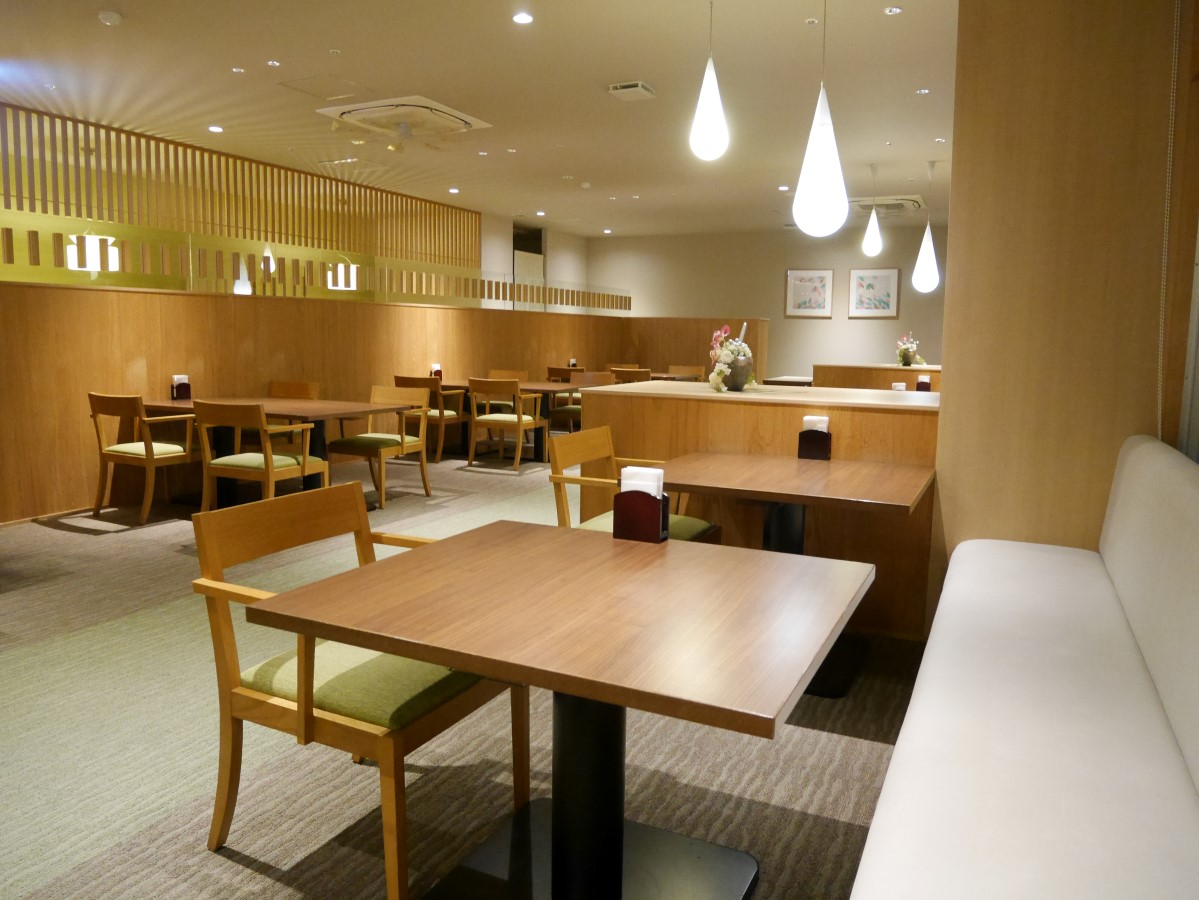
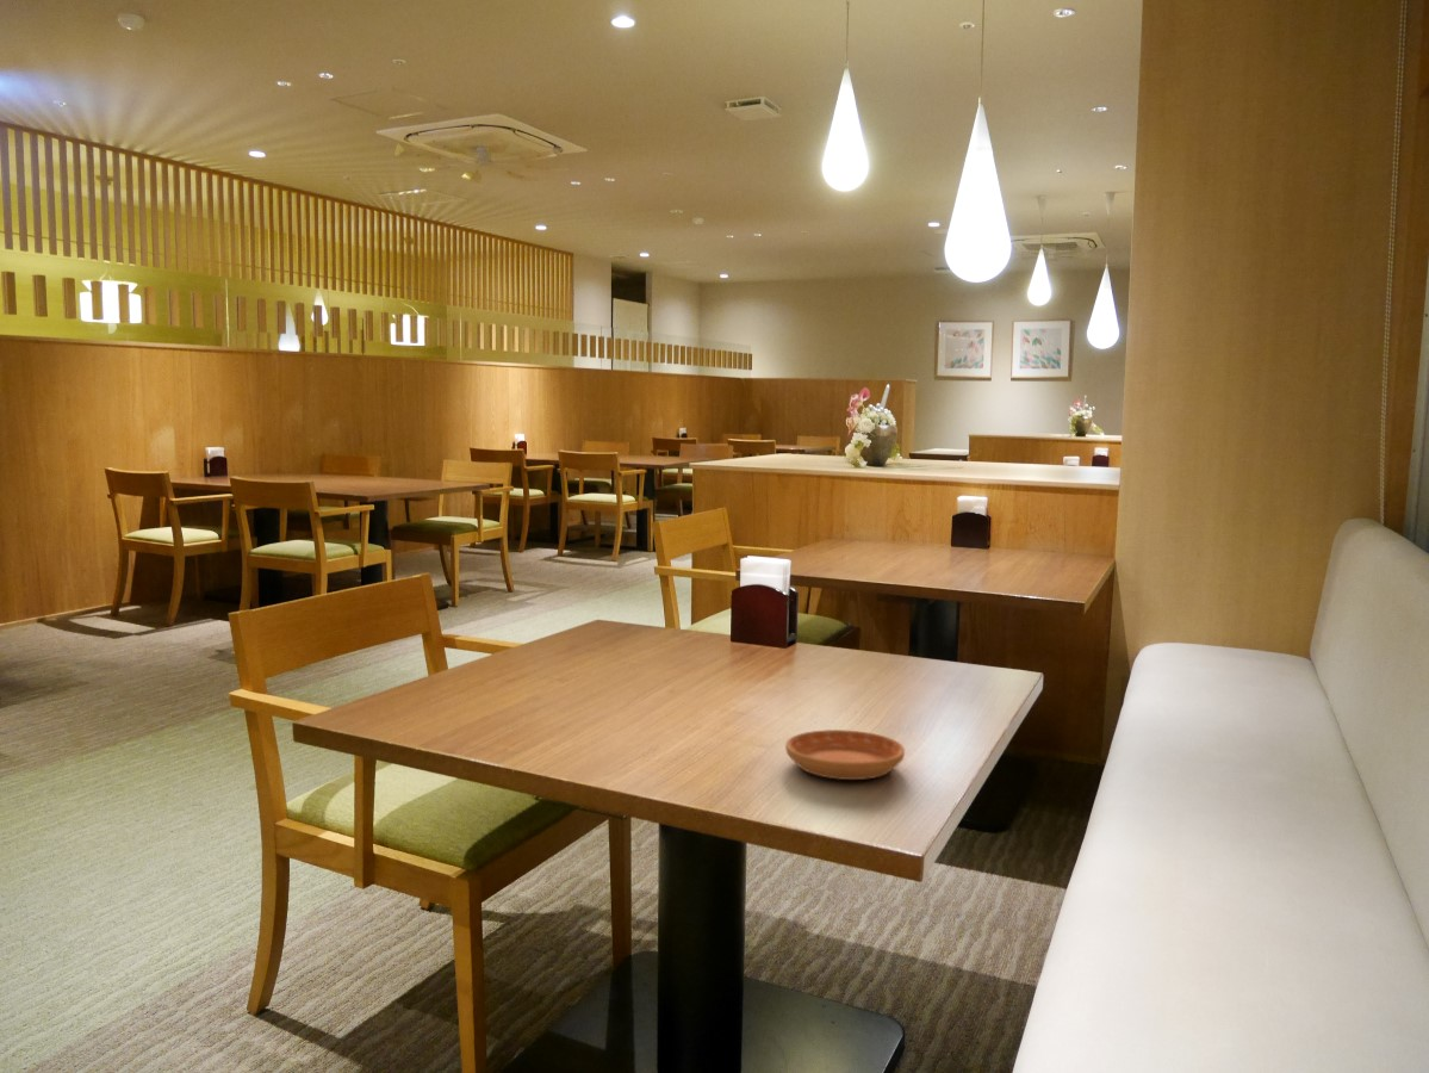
+ saucer (844, 755)
